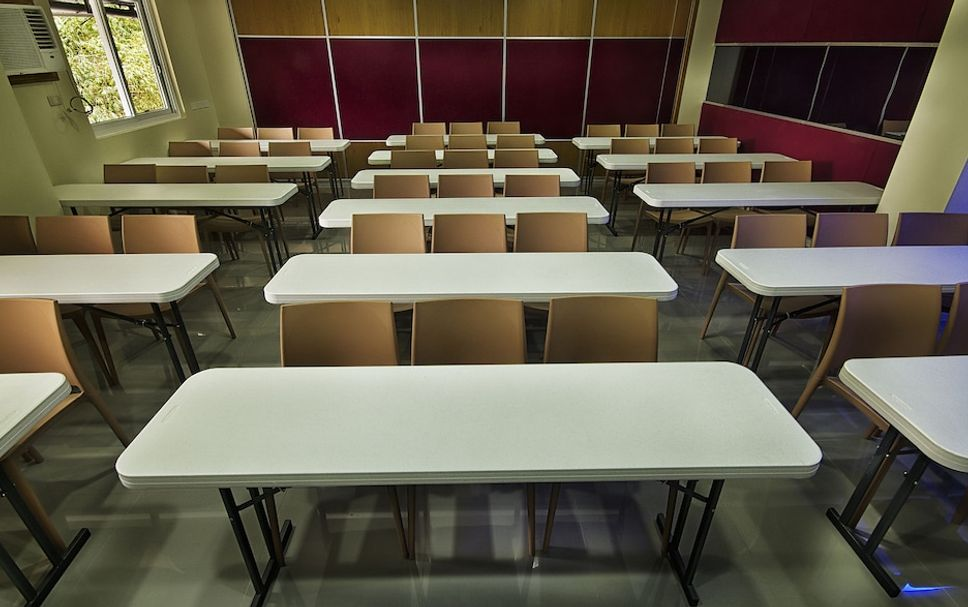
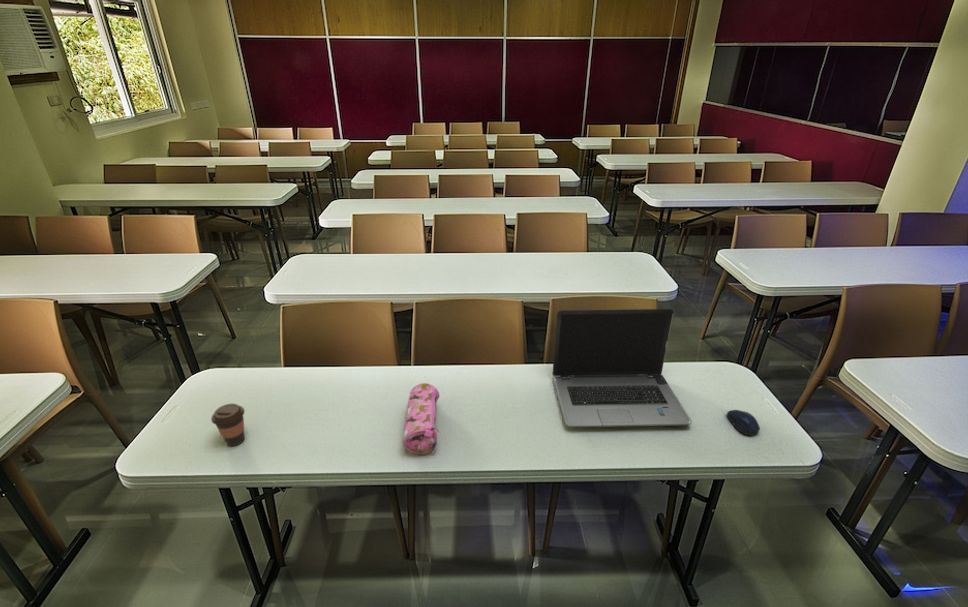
+ pencil case (422, 416)
+ computer mouse (744, 419)
+ coffee cup (231, 425)
+ laptop computer (621, 367)
